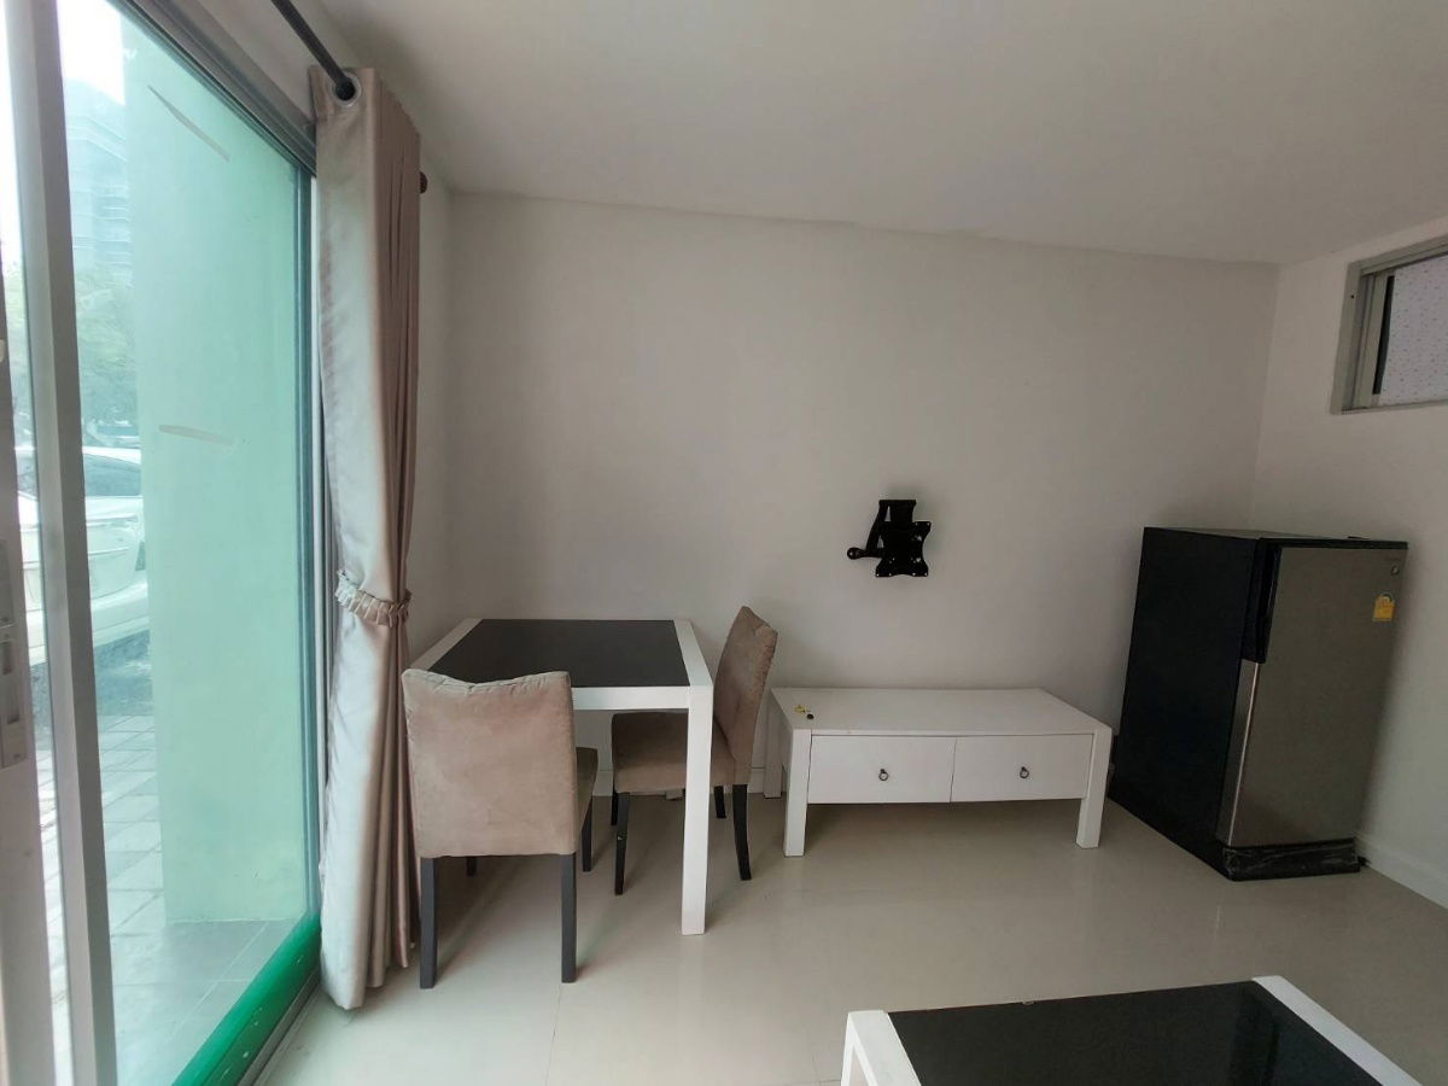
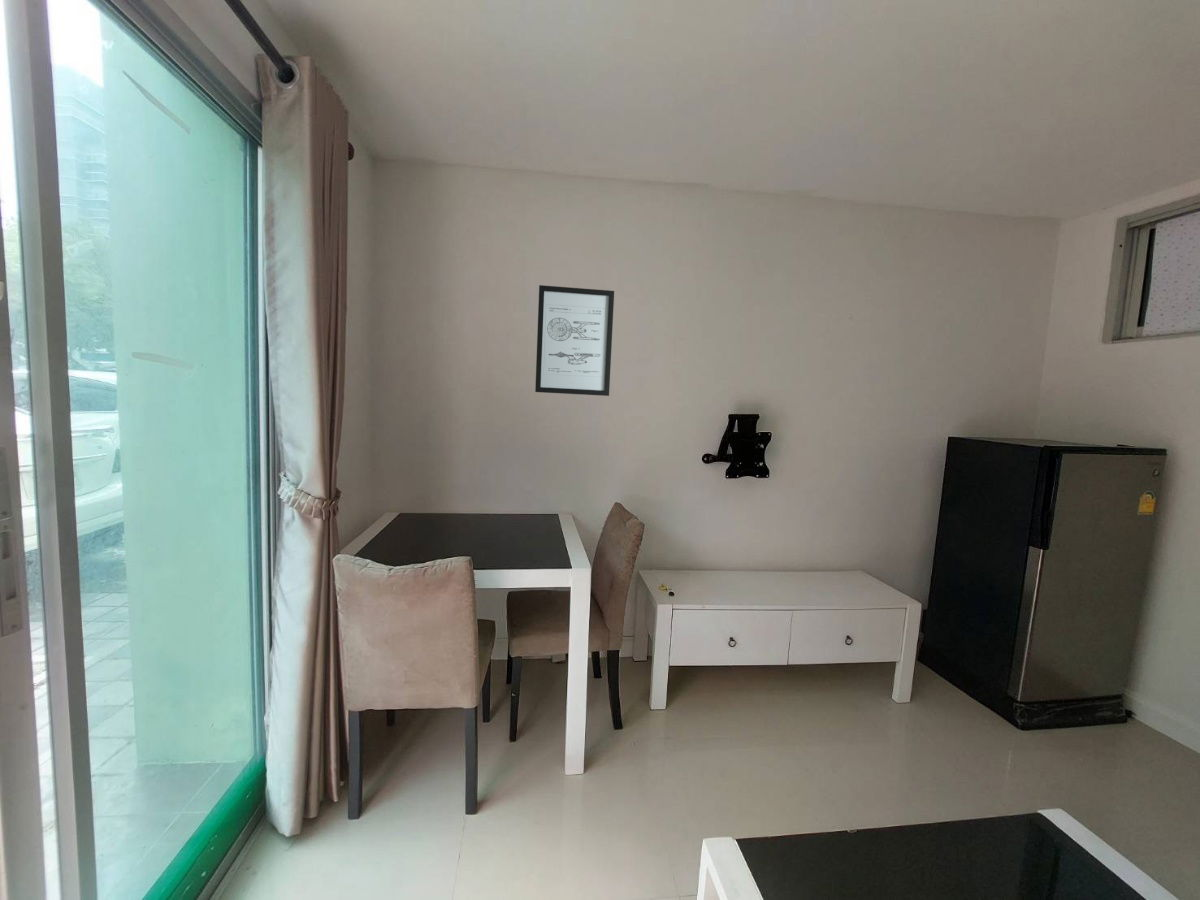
+ wall art (574, 341)
